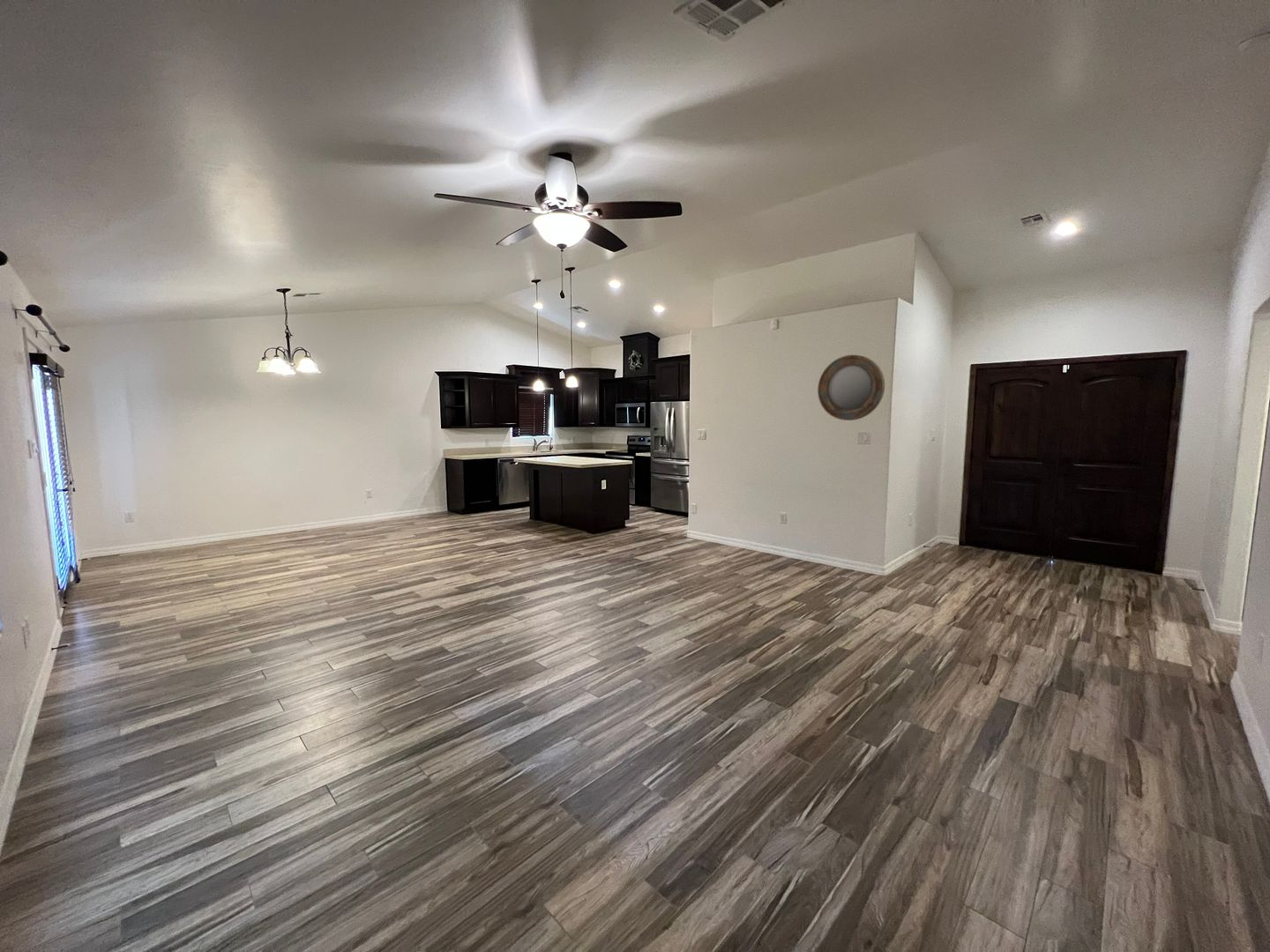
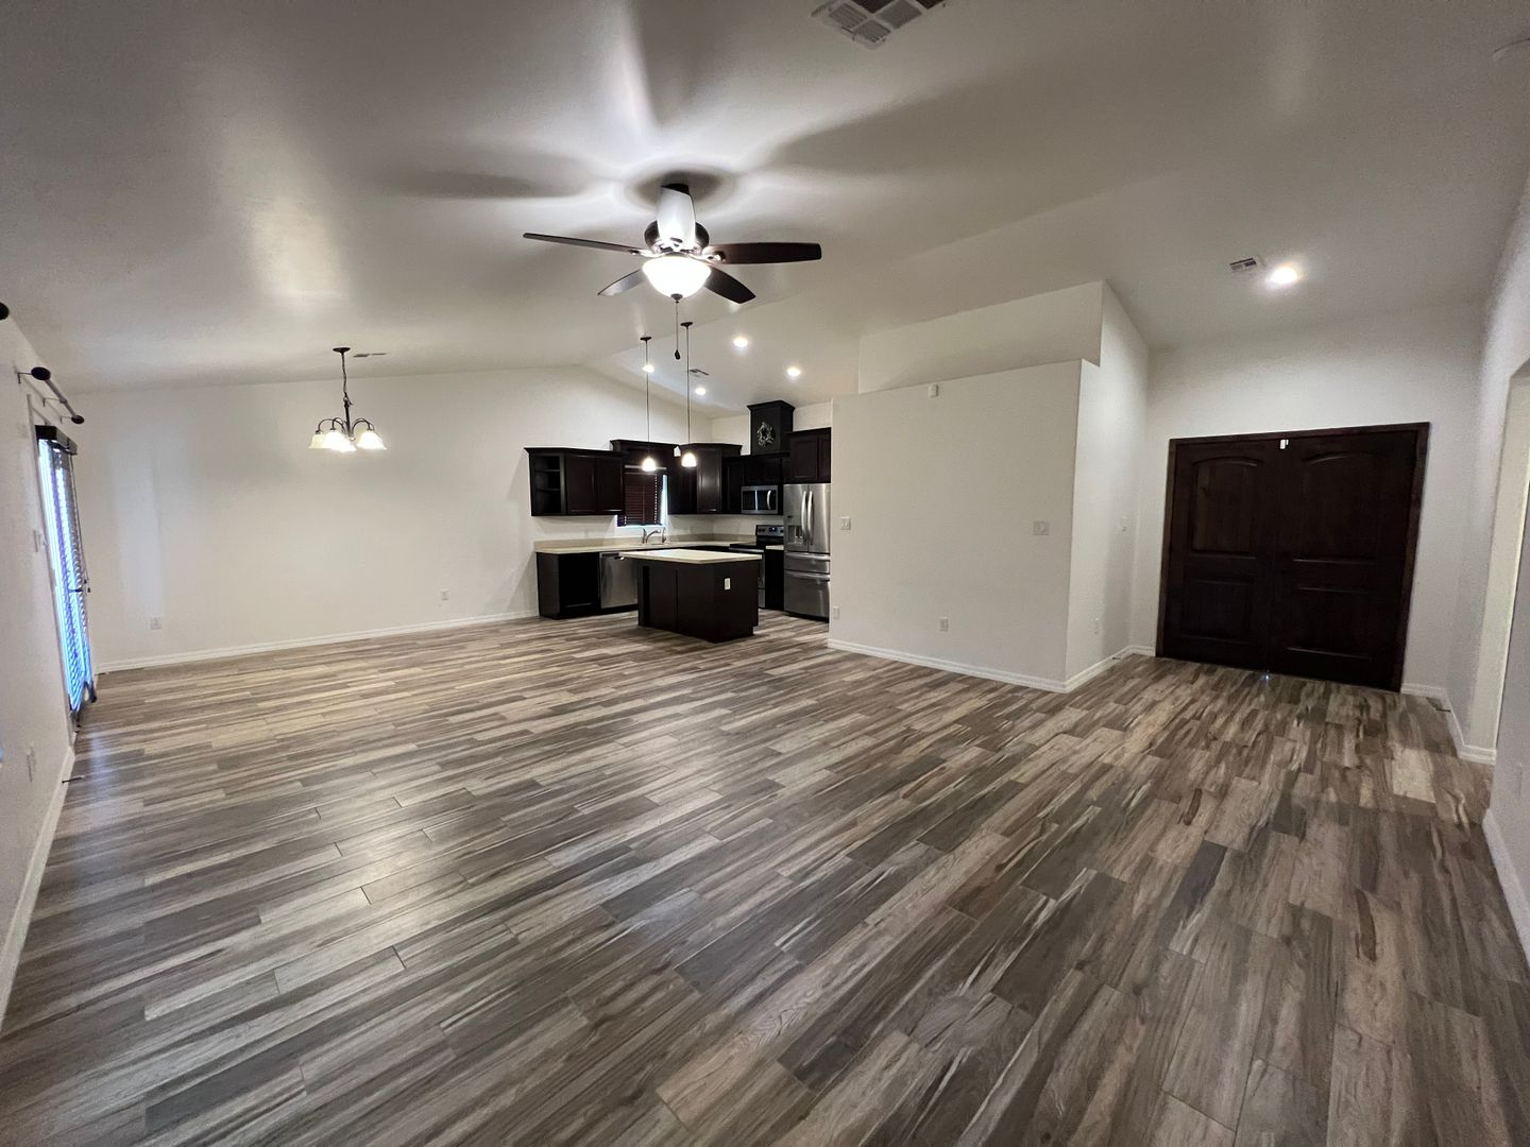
- home mirror (849, 388)
